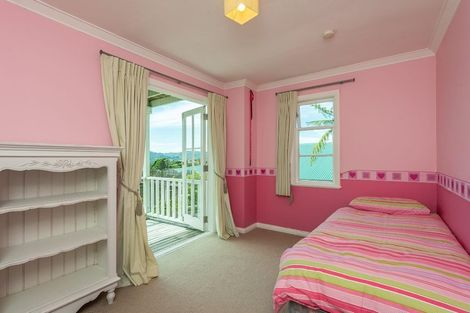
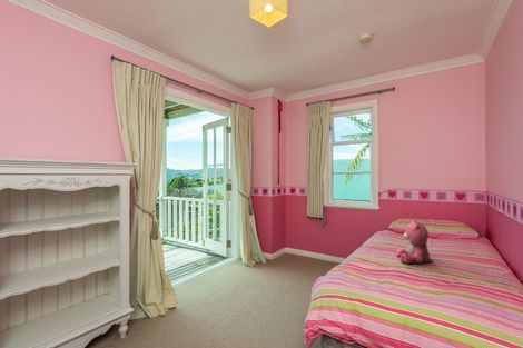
+ teddy bear (413, 239)
